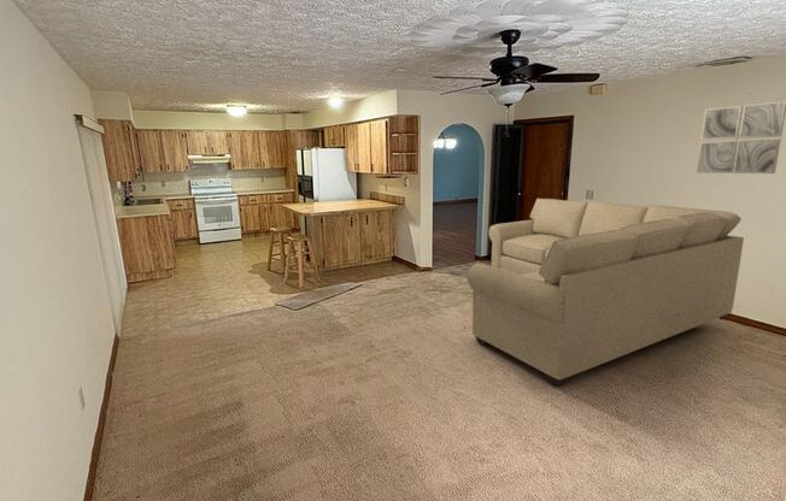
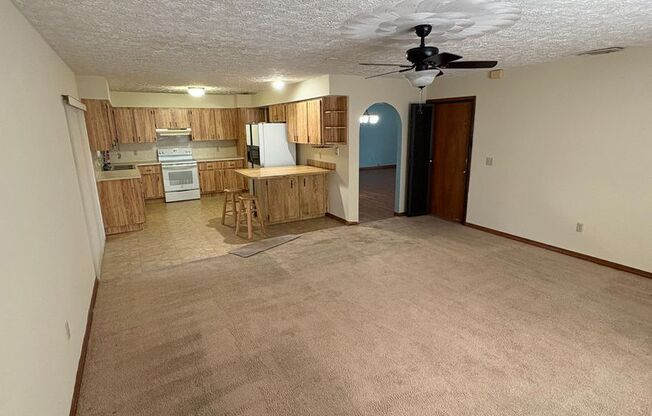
- wall art (737, 141)
- sofa (541, 258)
